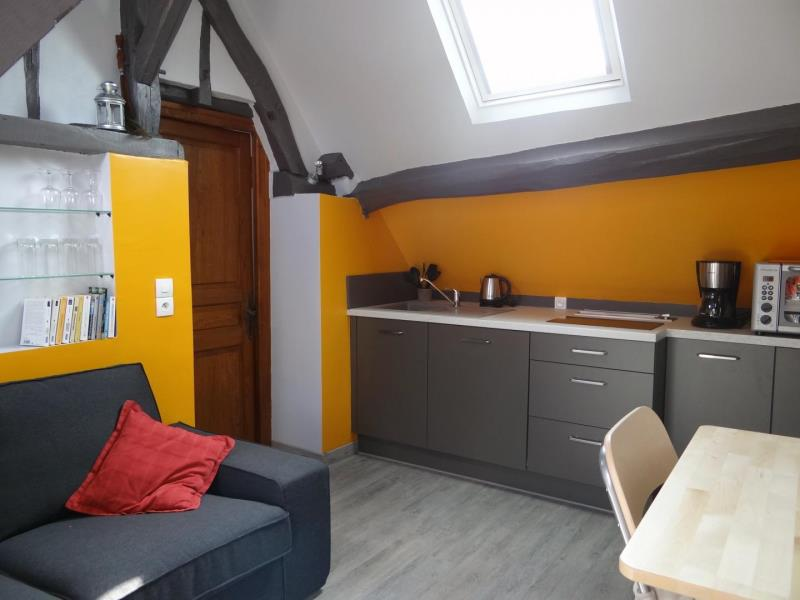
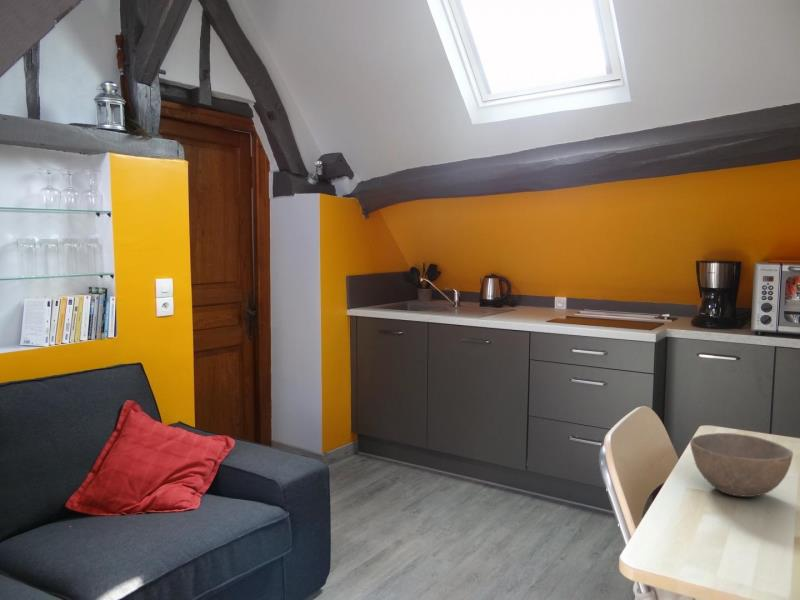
+ bowl (739, 468)
